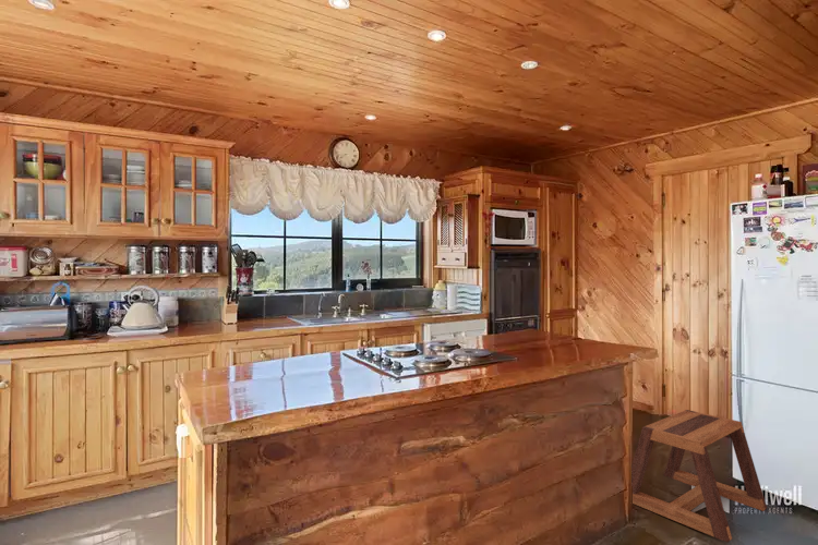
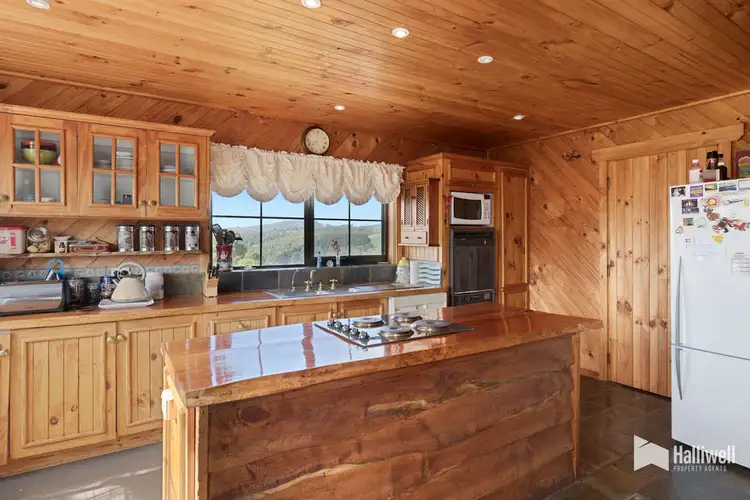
- stool (694, 463)
